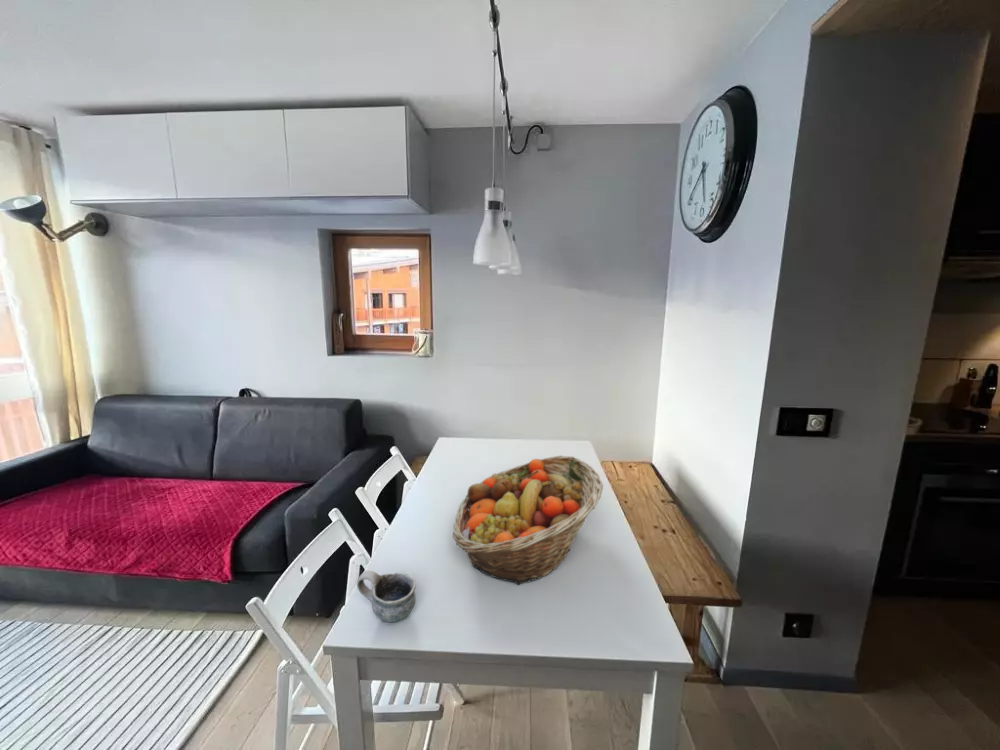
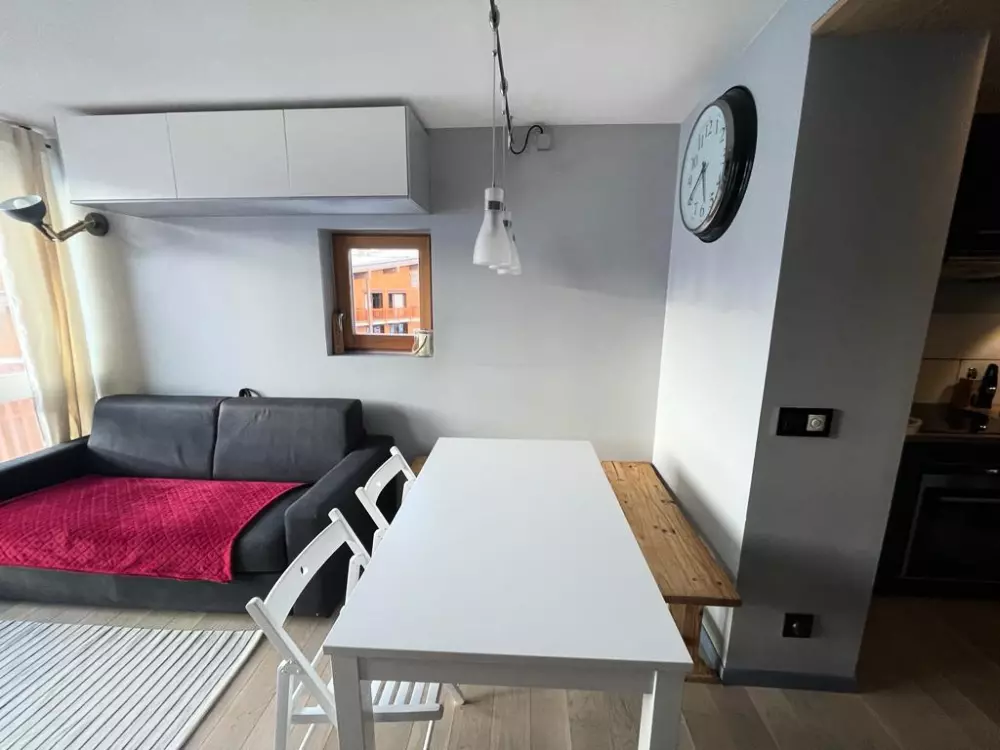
- mug (386, 594)
- fruit basket (526, 509)
